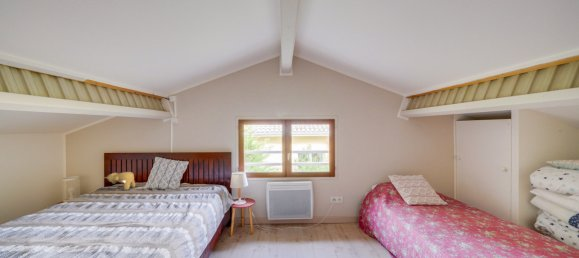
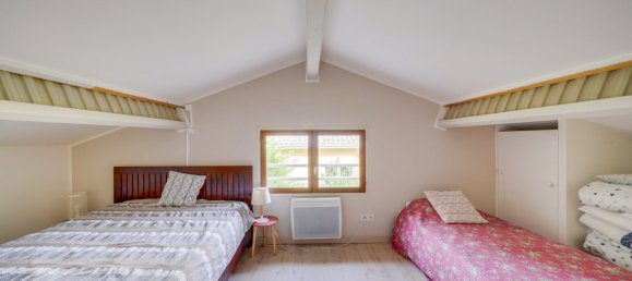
- teddy bear (119, 180)
